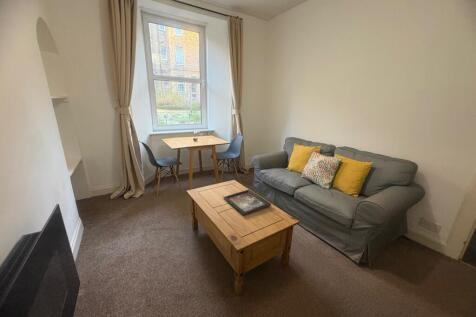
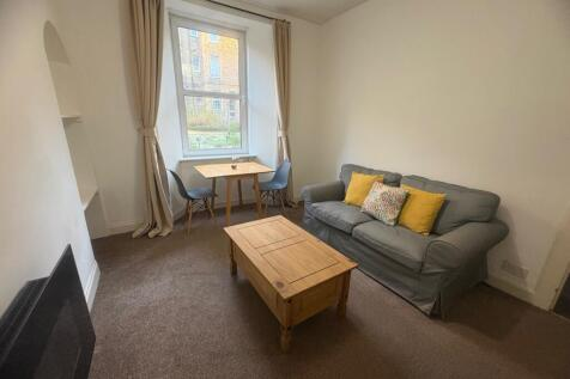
- decorative tray (246, 200)
